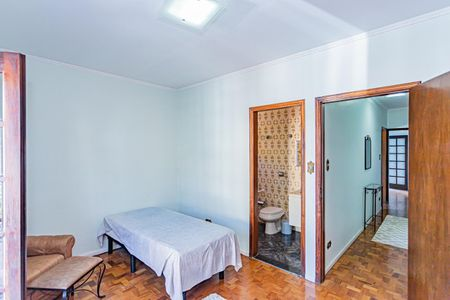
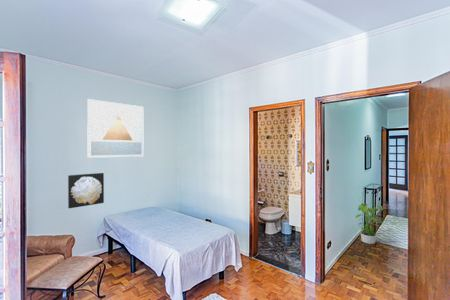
+ wall art (86, 189)
+ wall art (117, 130)
+ potted plant (369, 223)
